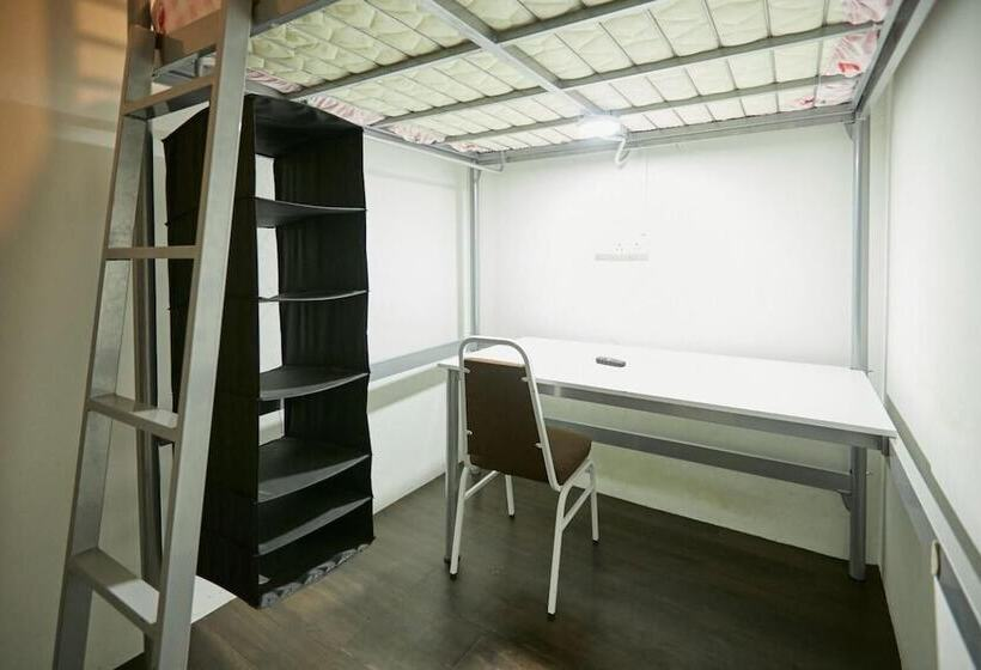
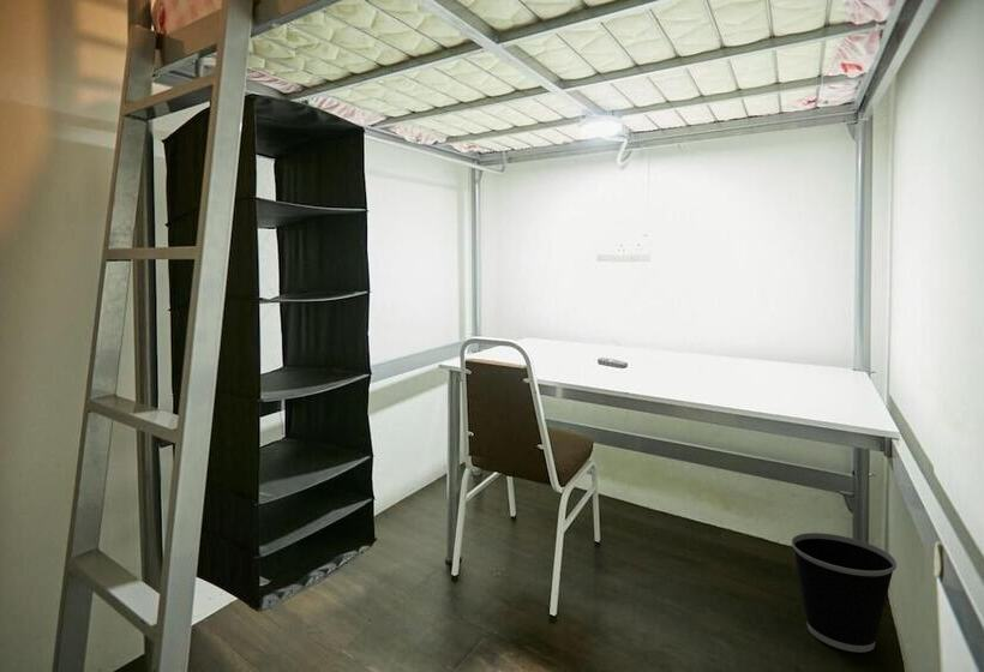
+ wastebasket (840, 592)
